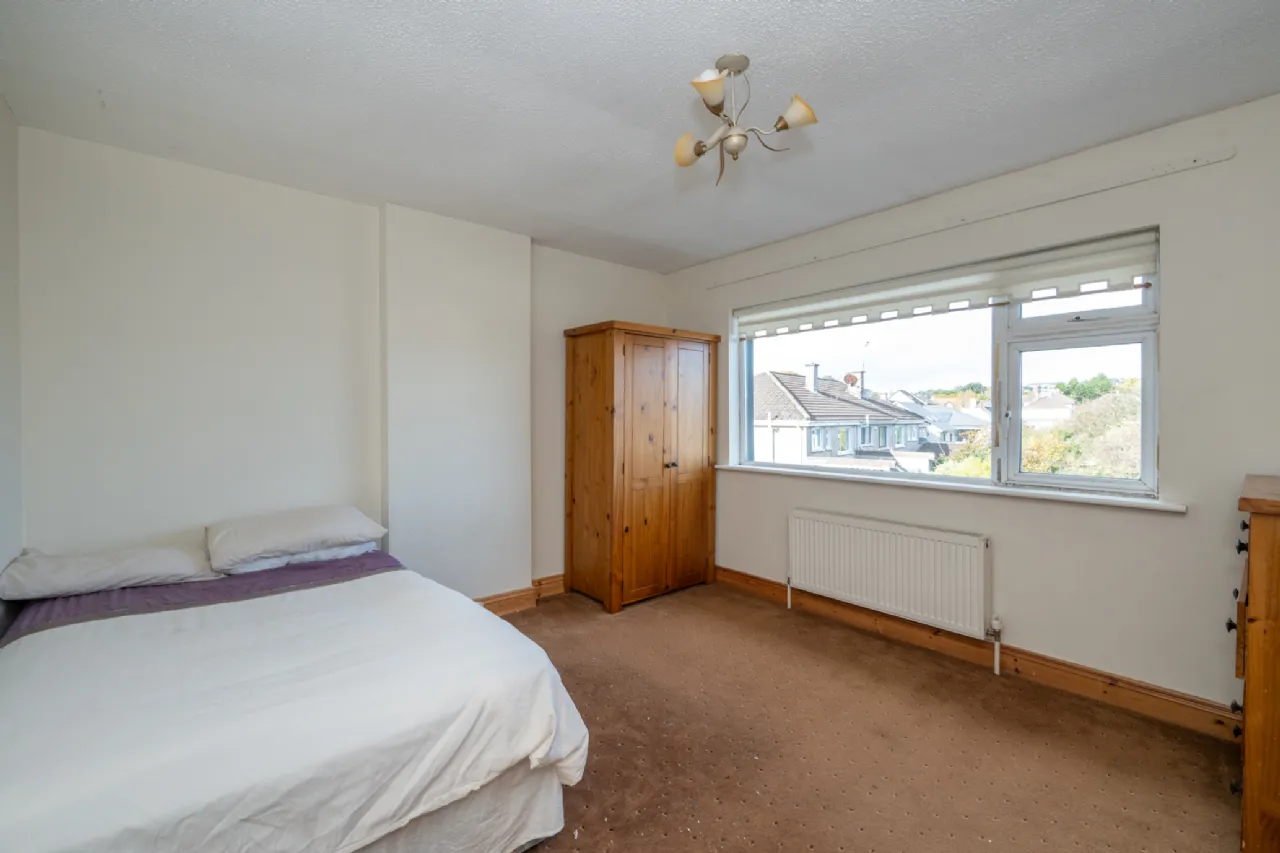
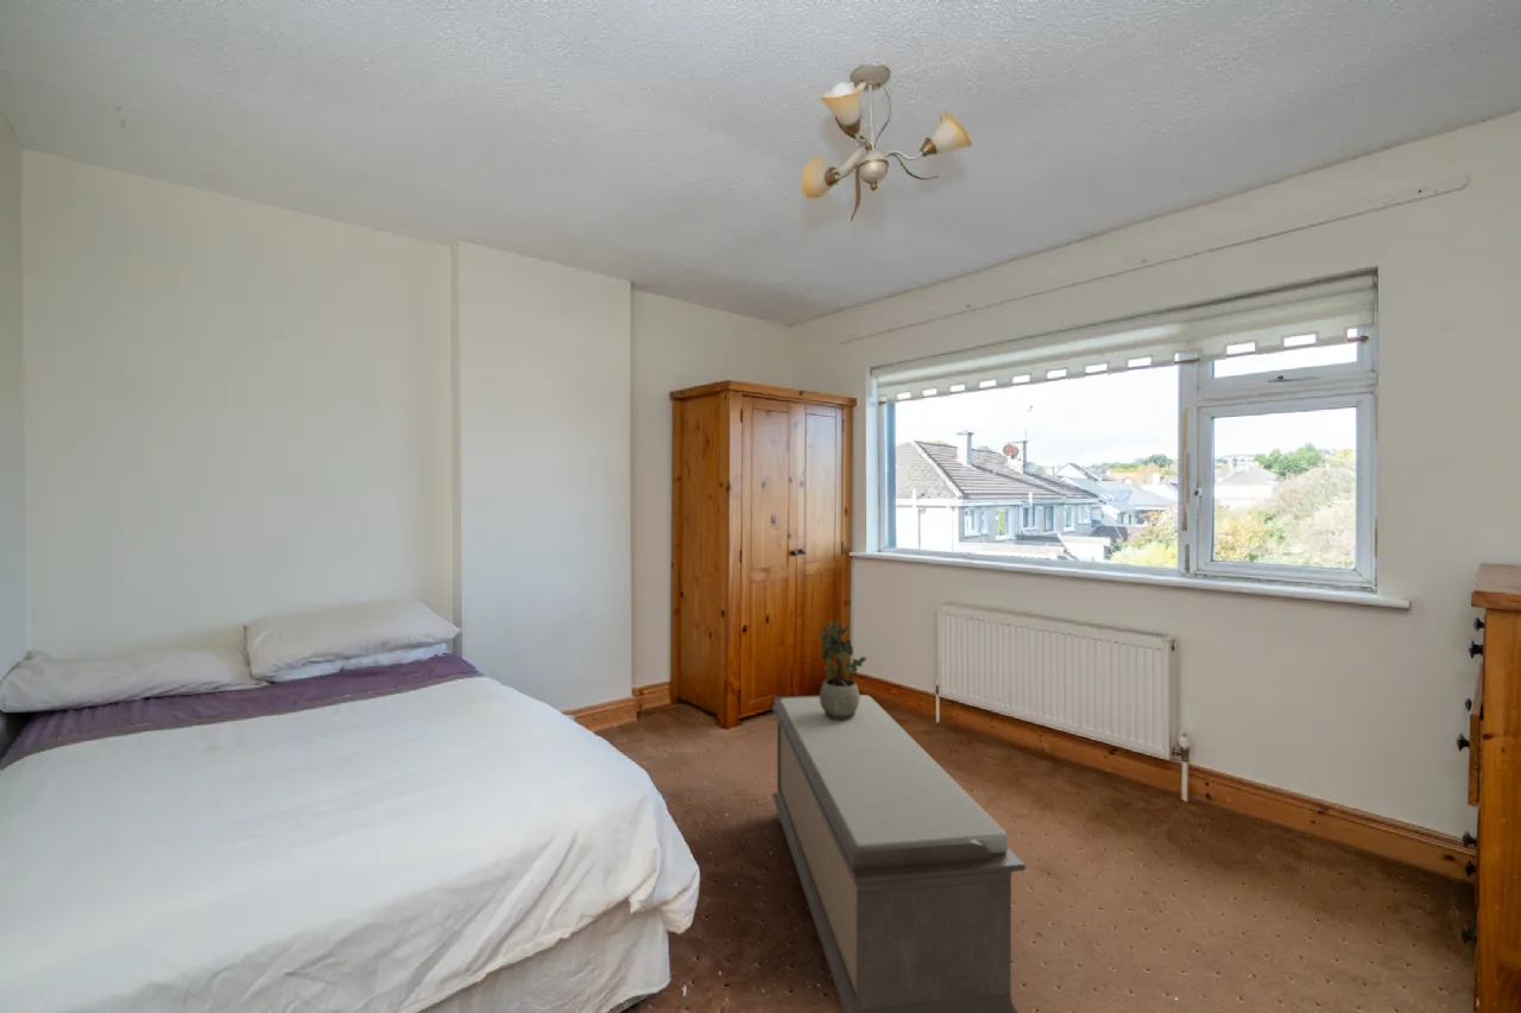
+ bench (863, 827)
+ potted plant (844, 670)
